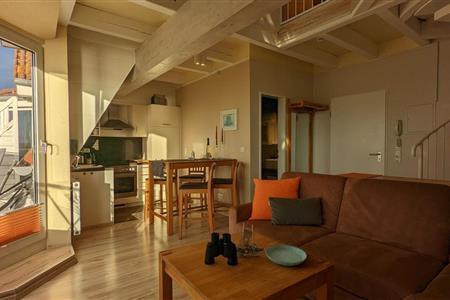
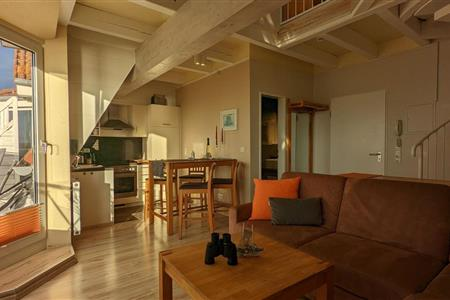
- saucer (285, 255)
